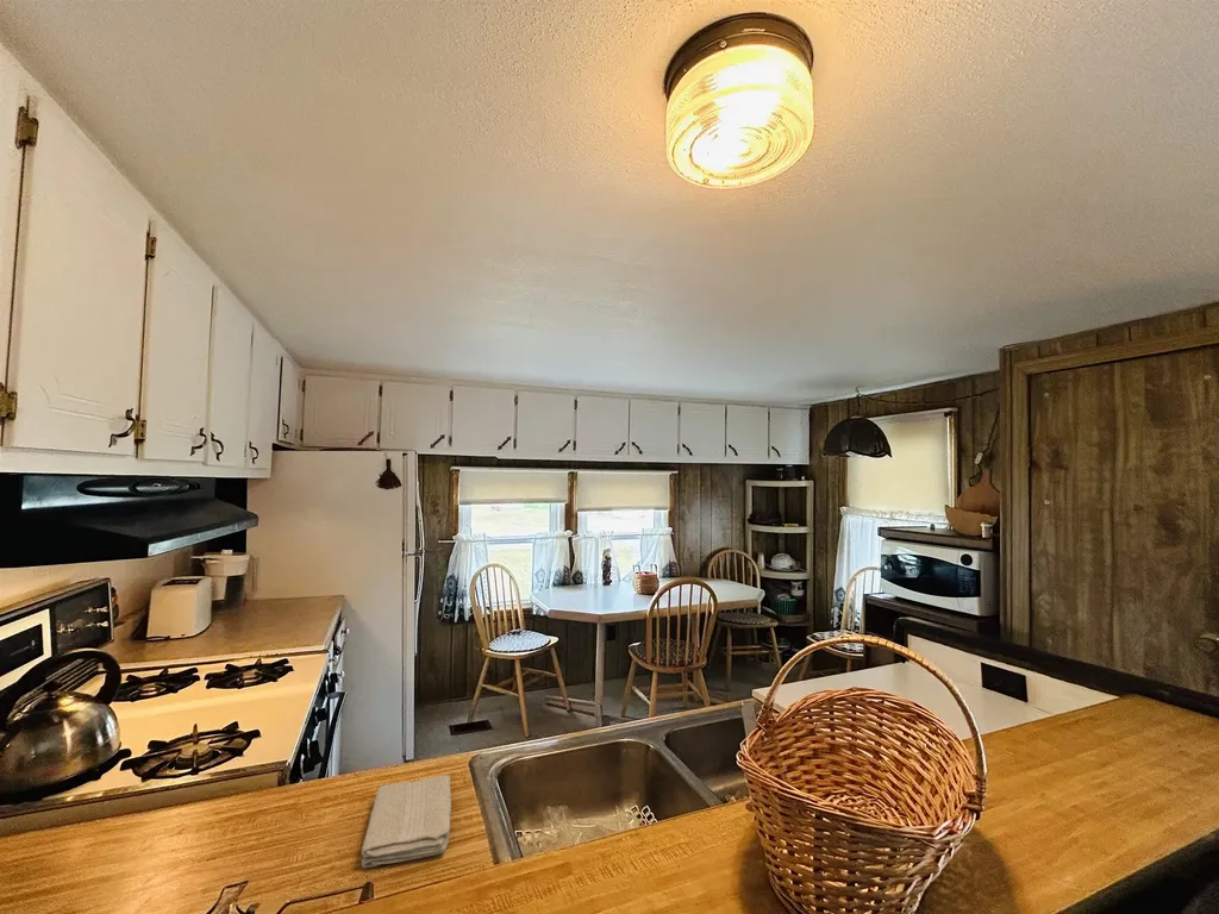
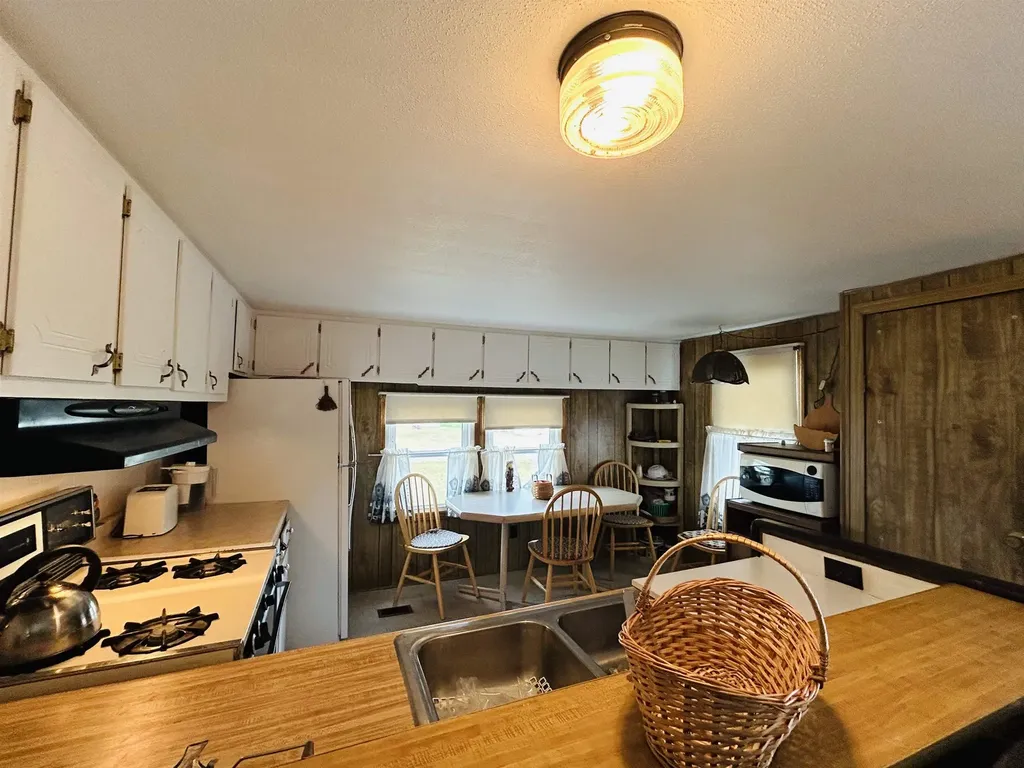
- washcloth (410, 814)
